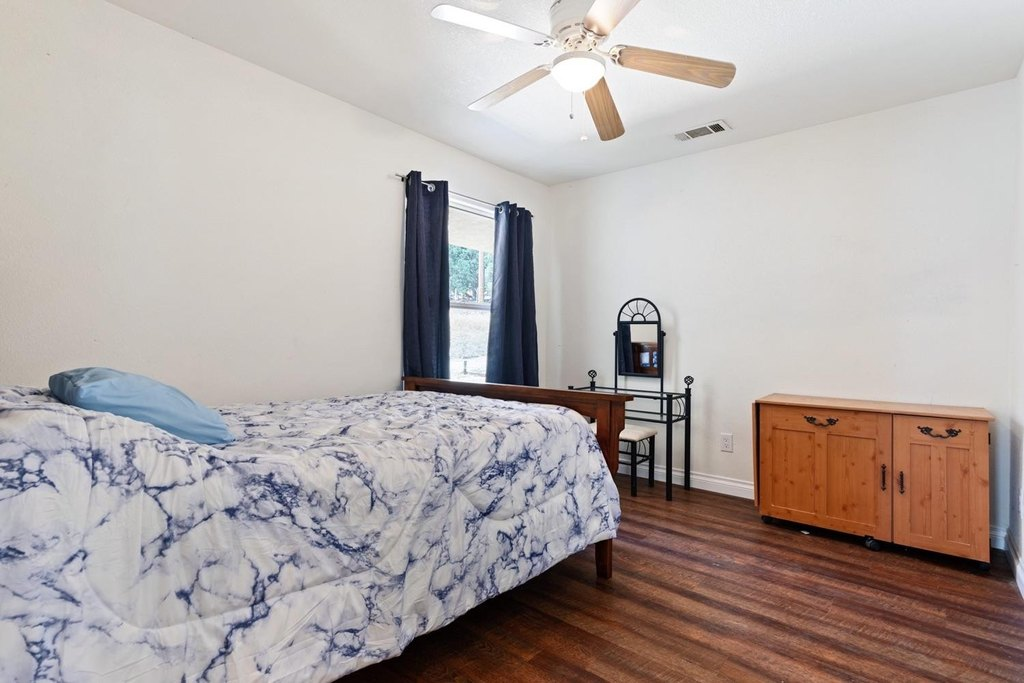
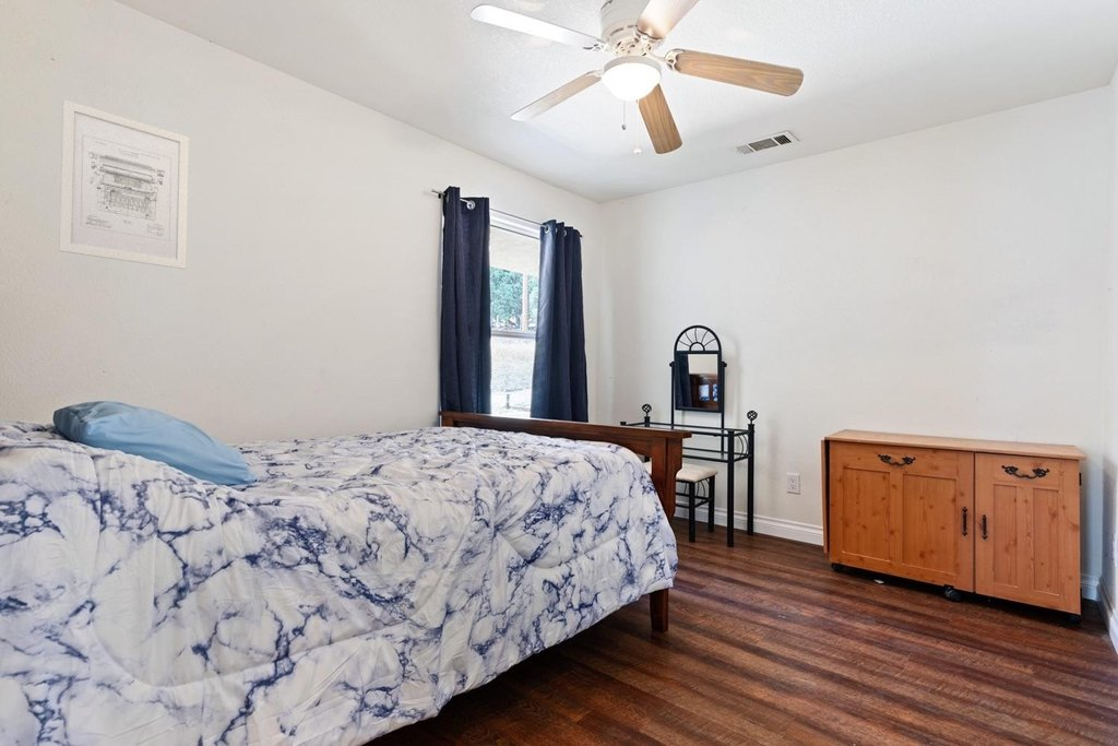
+ wall art (128, 190)
